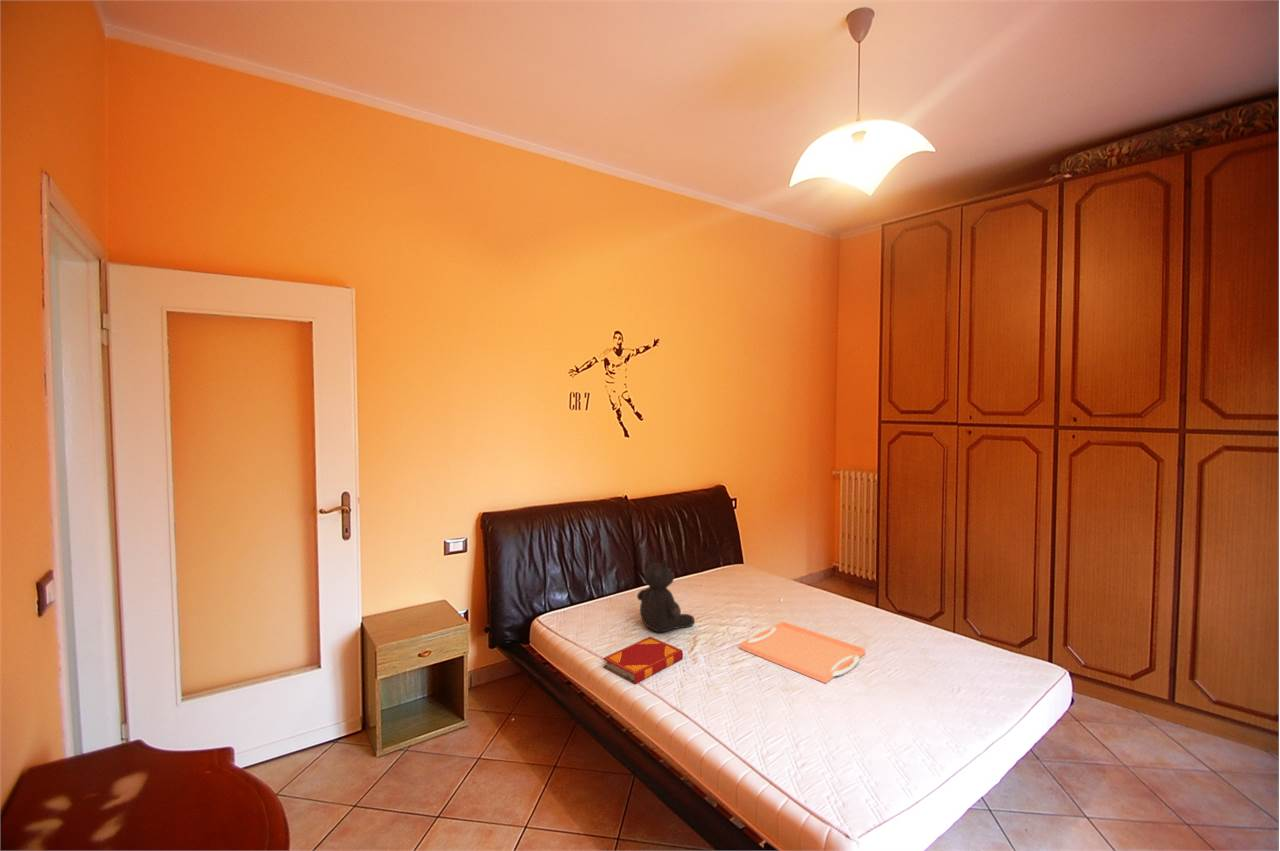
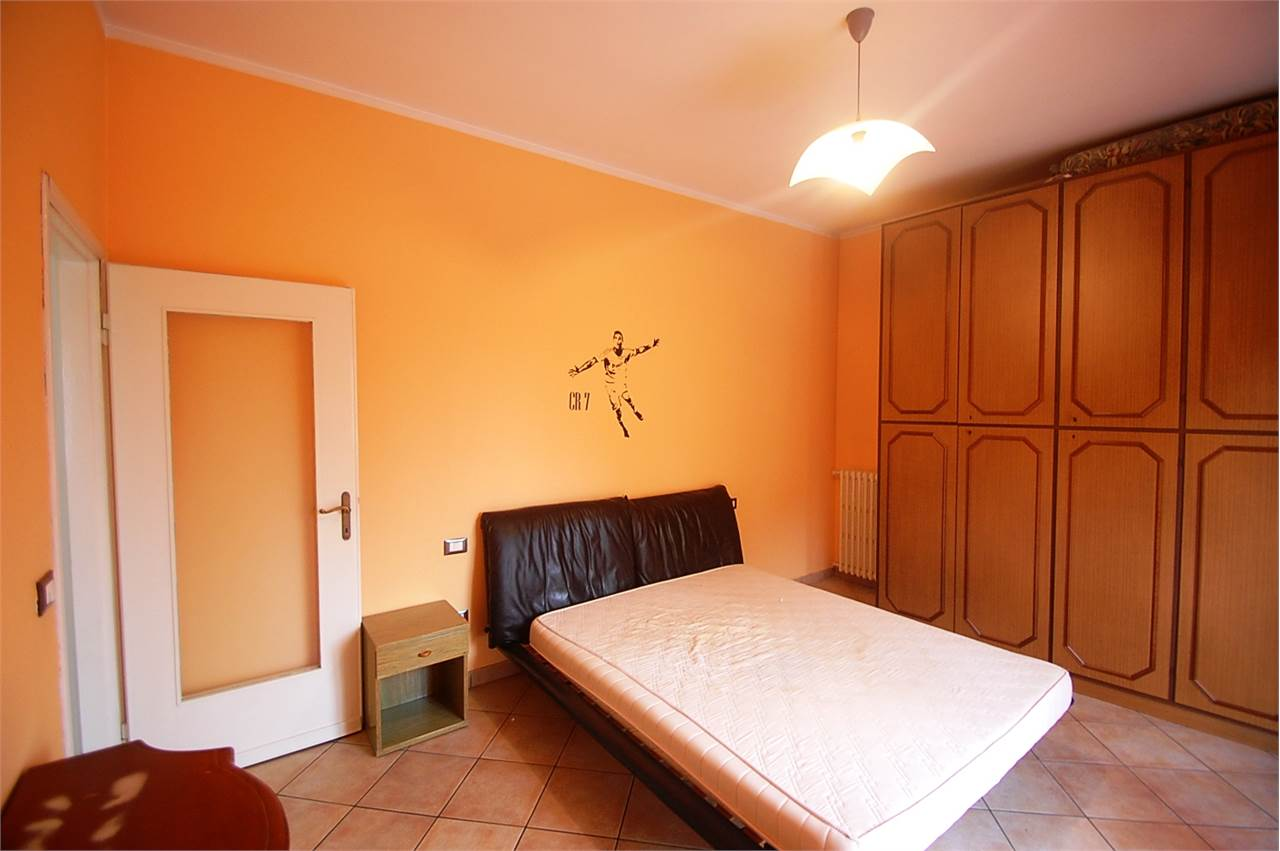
- serving tray (801, 648)
- teddy bear (666, 591)
- hardback book (643, 658)
